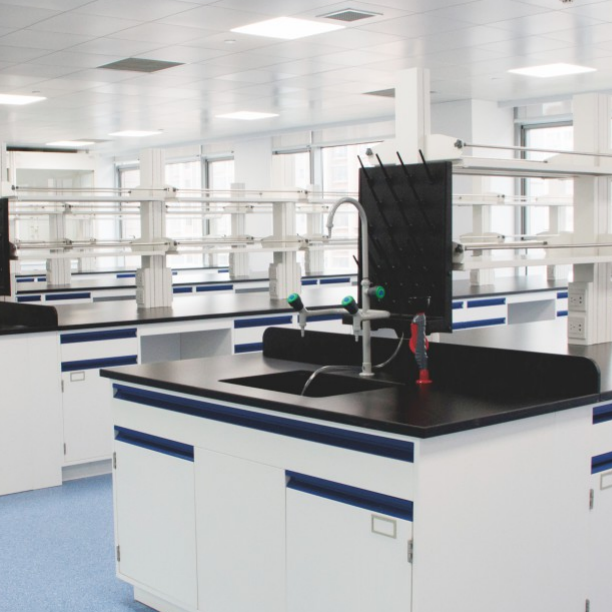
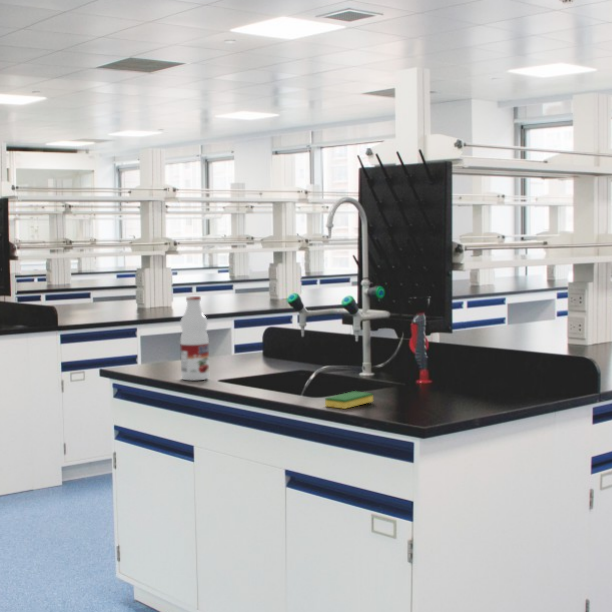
+ dish sponge (349, 399)
+ beverage bottle (194, 337)
